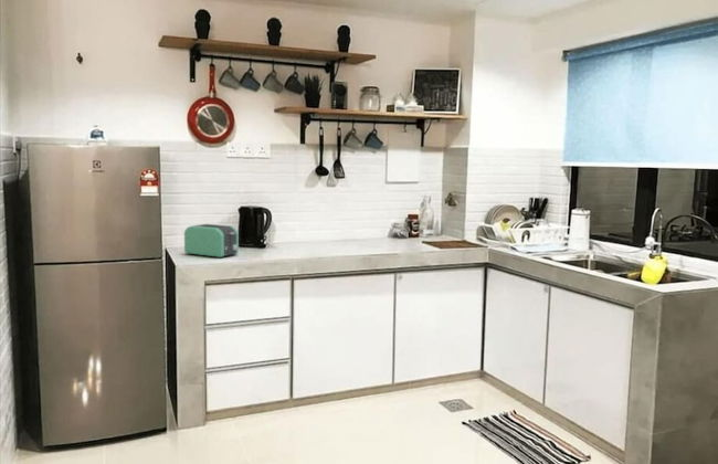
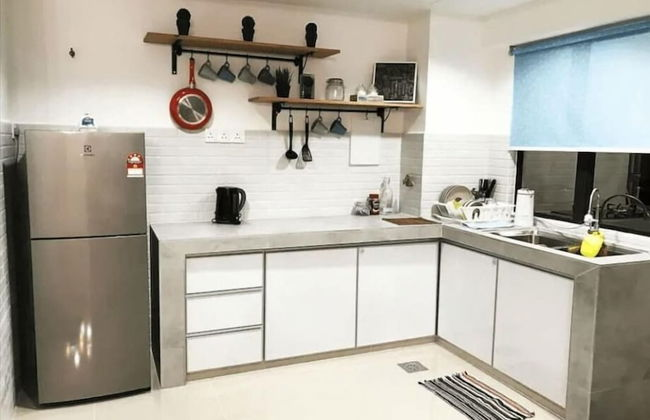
- toaster (211, 240)
